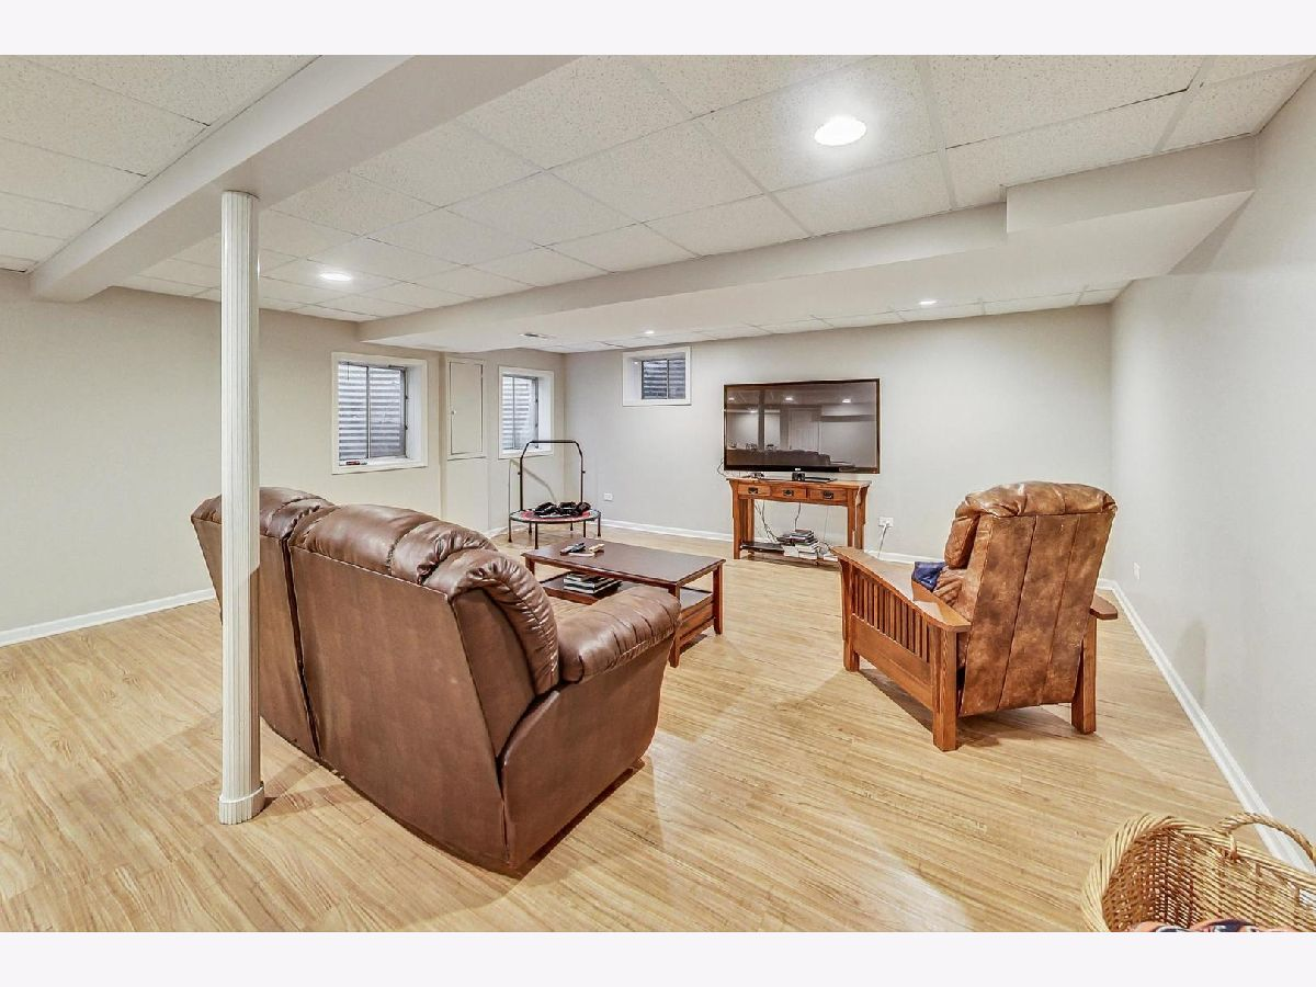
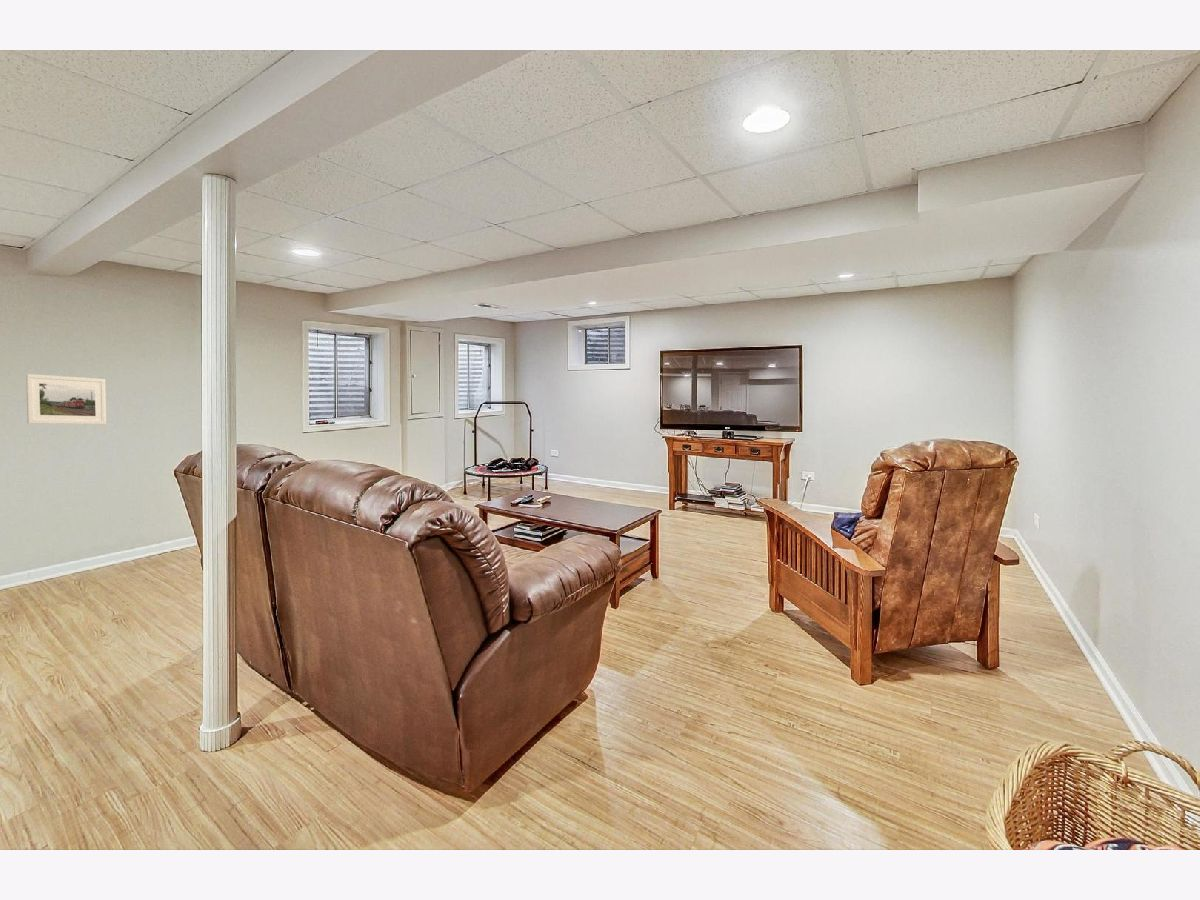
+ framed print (68, 400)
